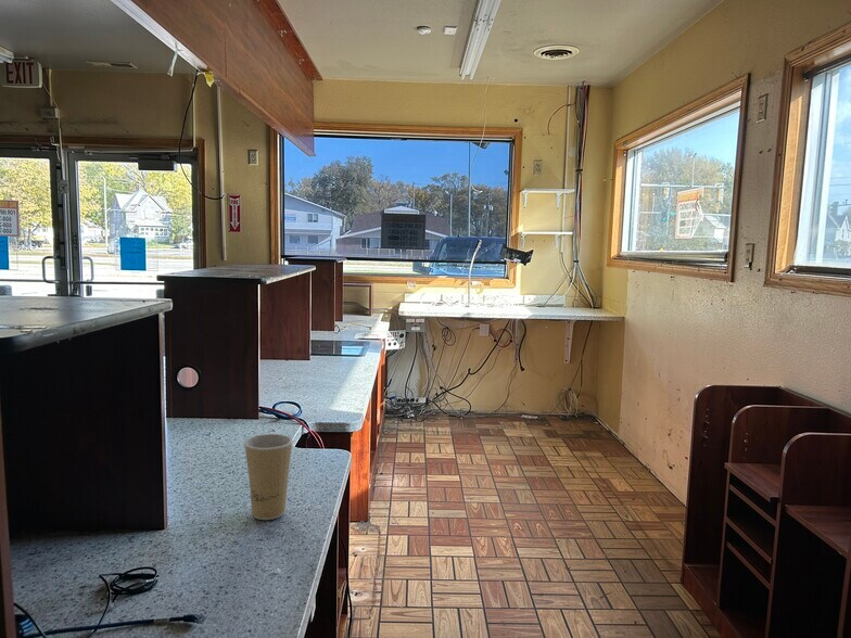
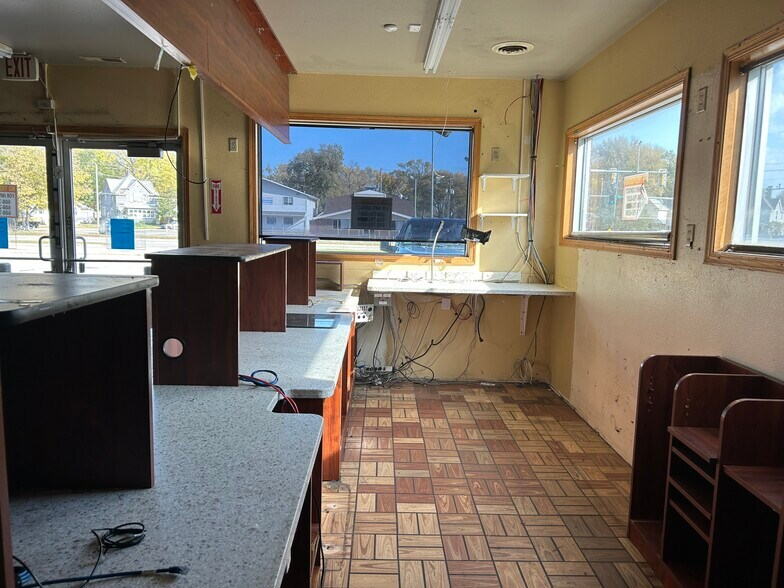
- paper cup (268, 476)
